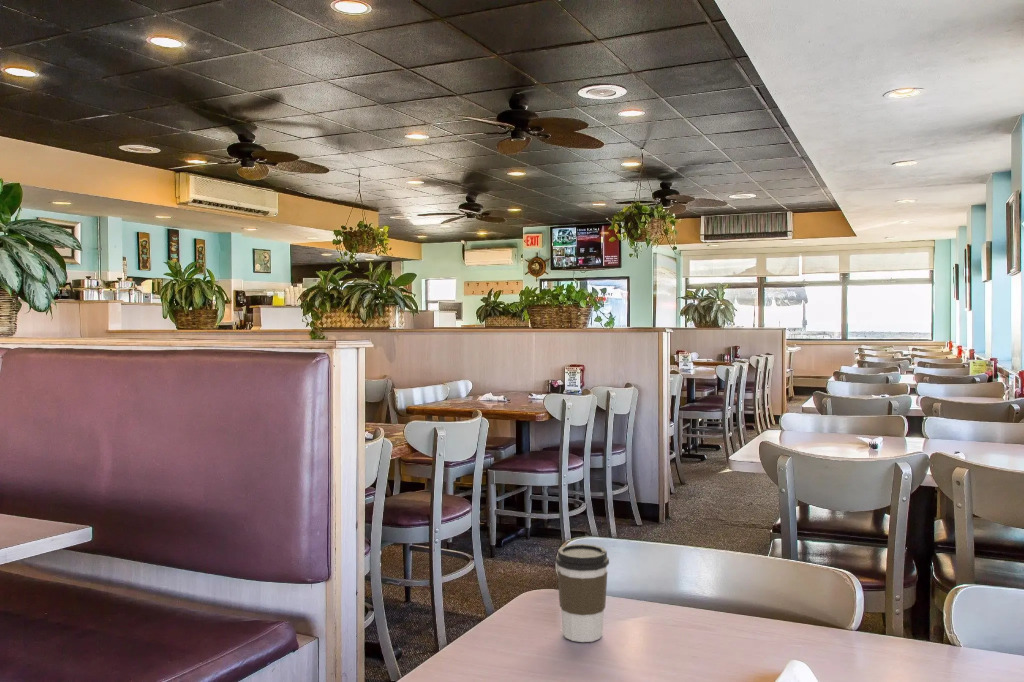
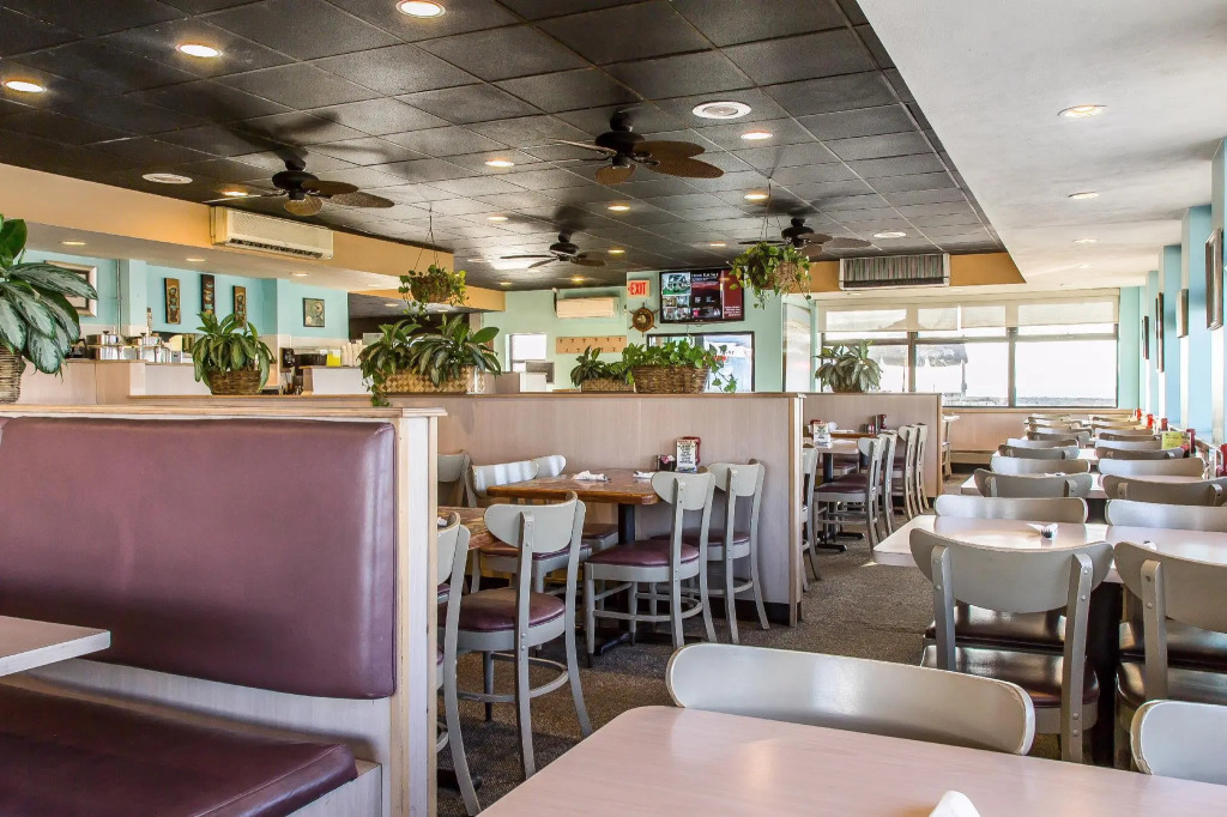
- coffee cup (582, 592)
